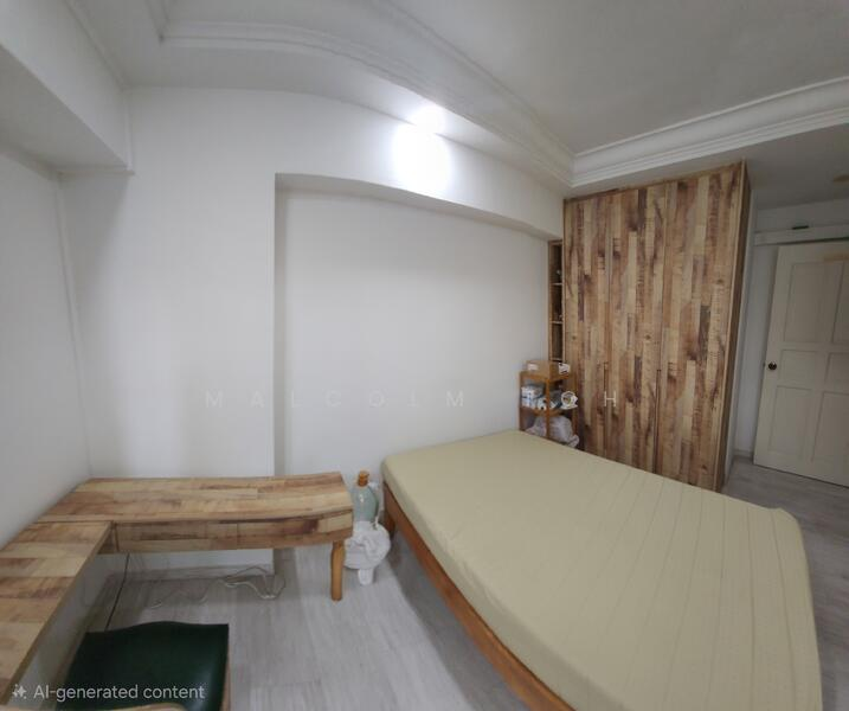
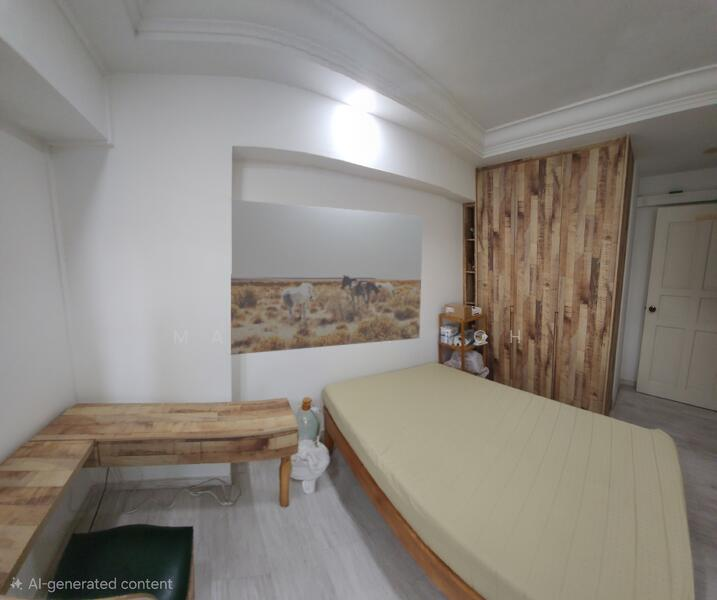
+ wall art (331, 278)
